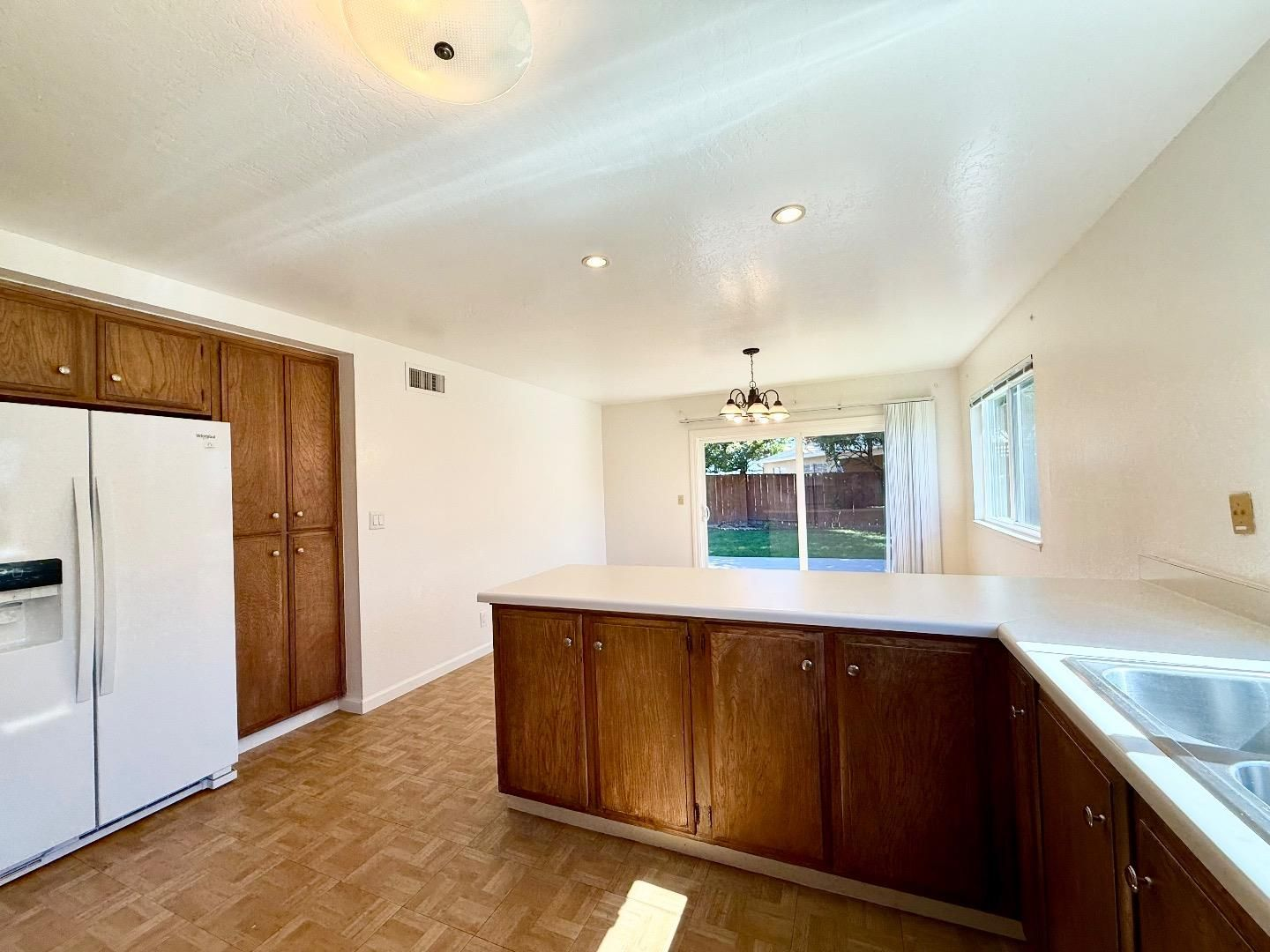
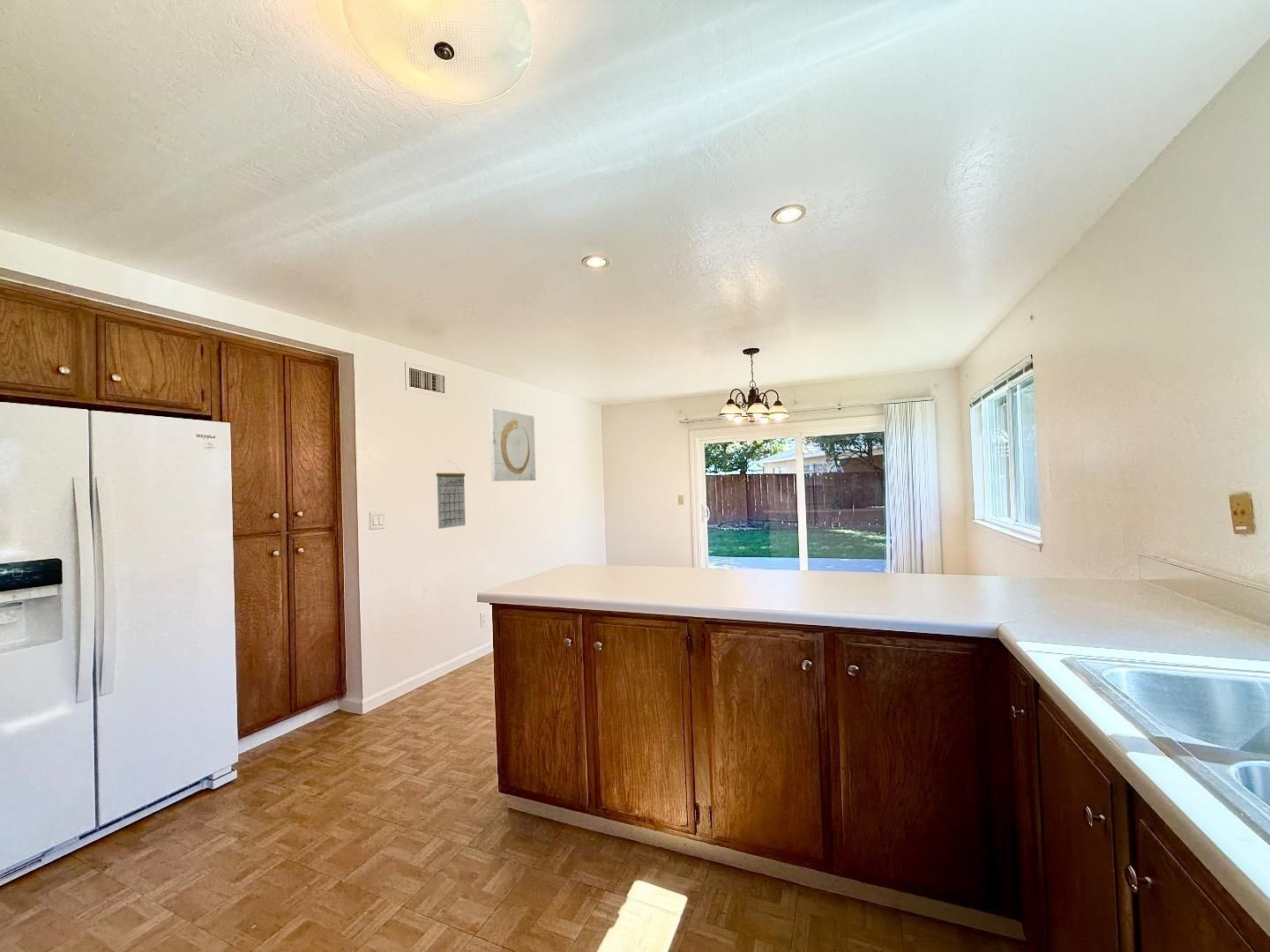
+ wall art (513, 446)
+ calendar (451, 494)
